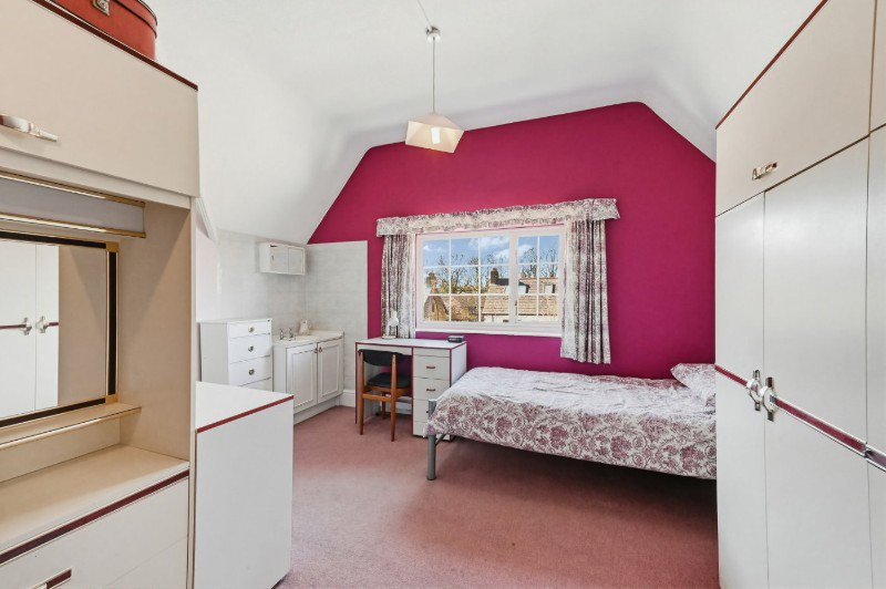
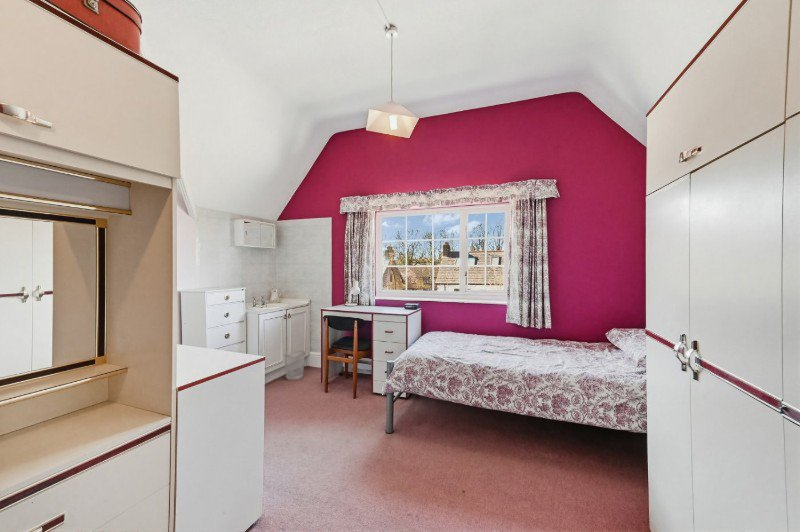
+ wastebasket (294, 365)
